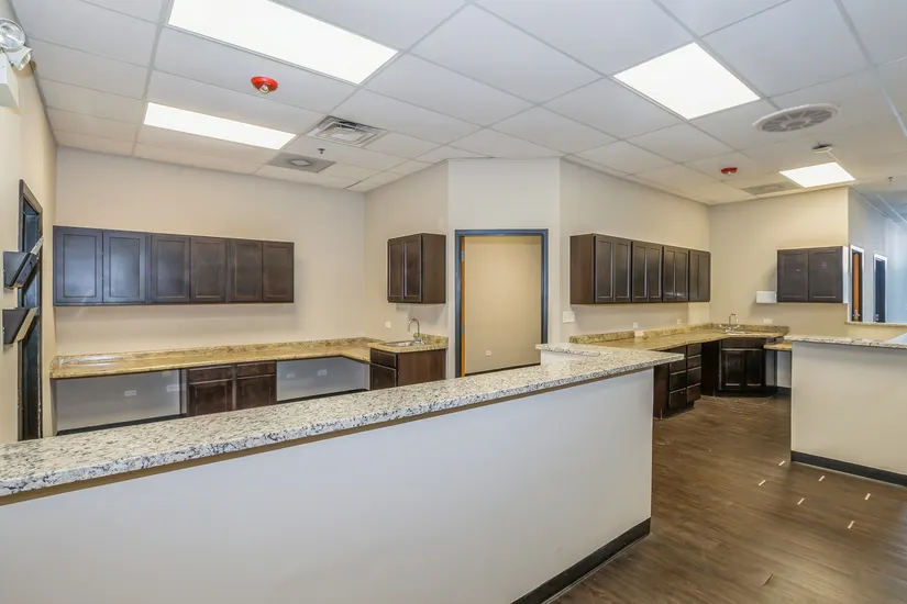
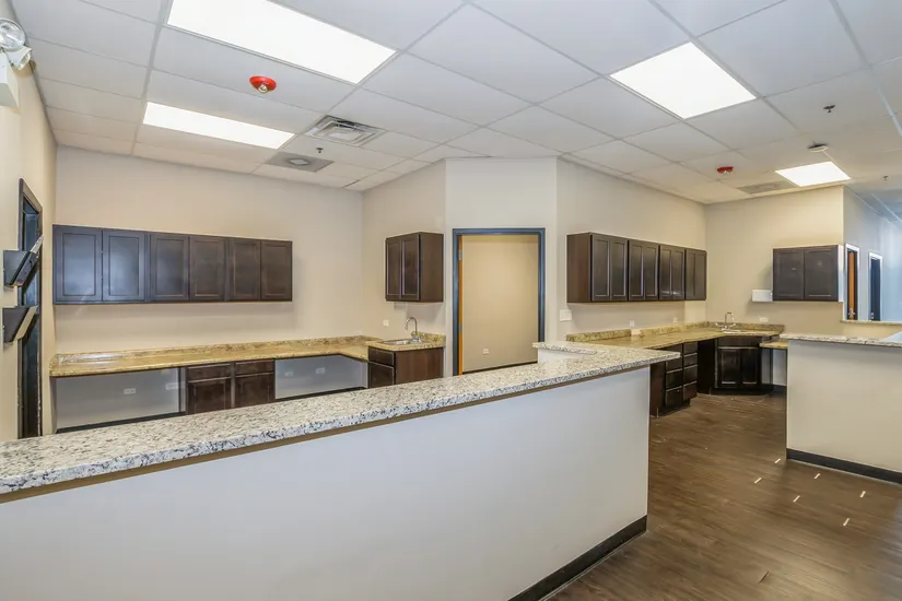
- ceiling vent (795, 121)
